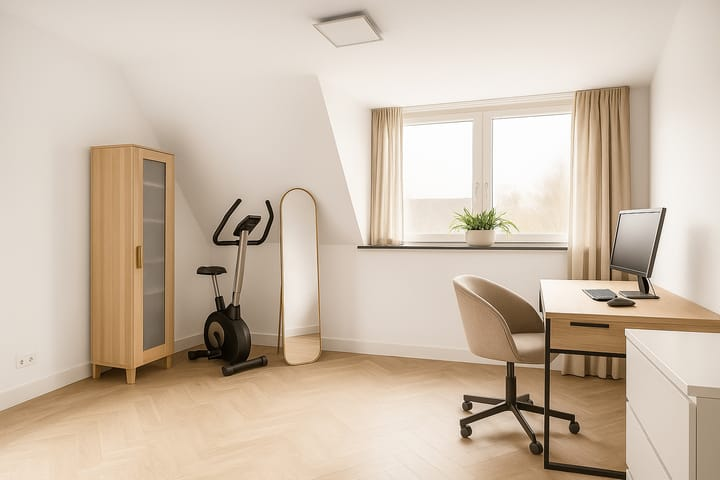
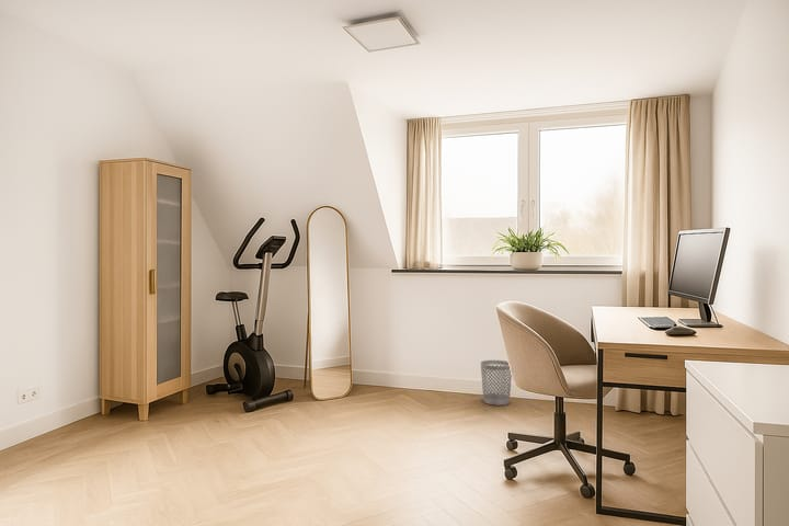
+ wastebasket (496, 382)
